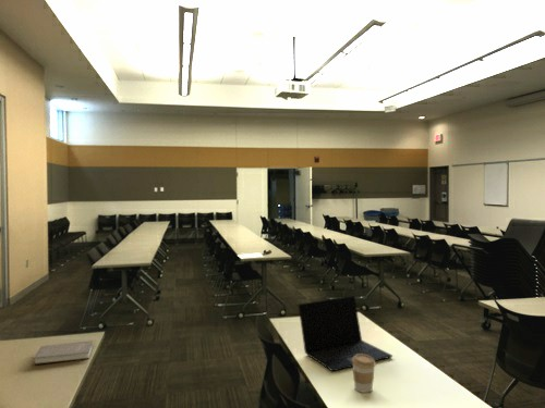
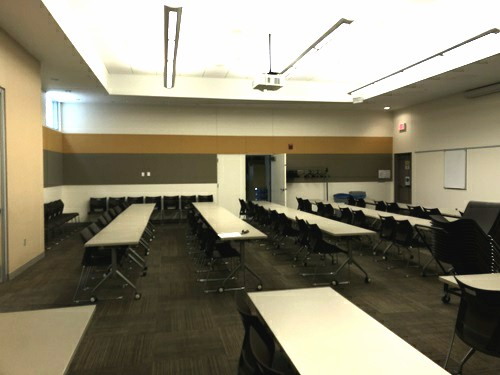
- laptop (343, 330)
- book (64, 351)
- coffee cup (363, 372)
